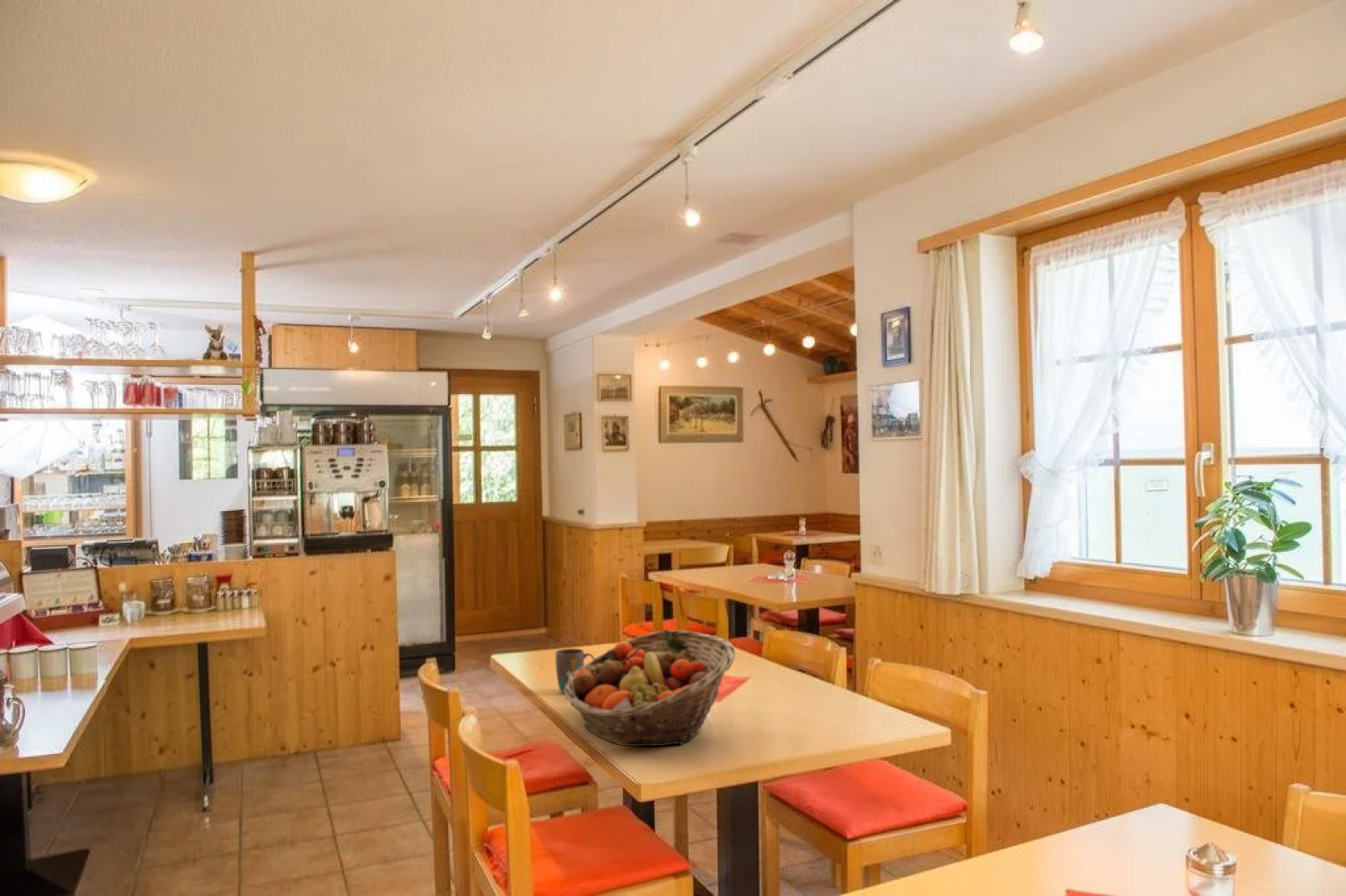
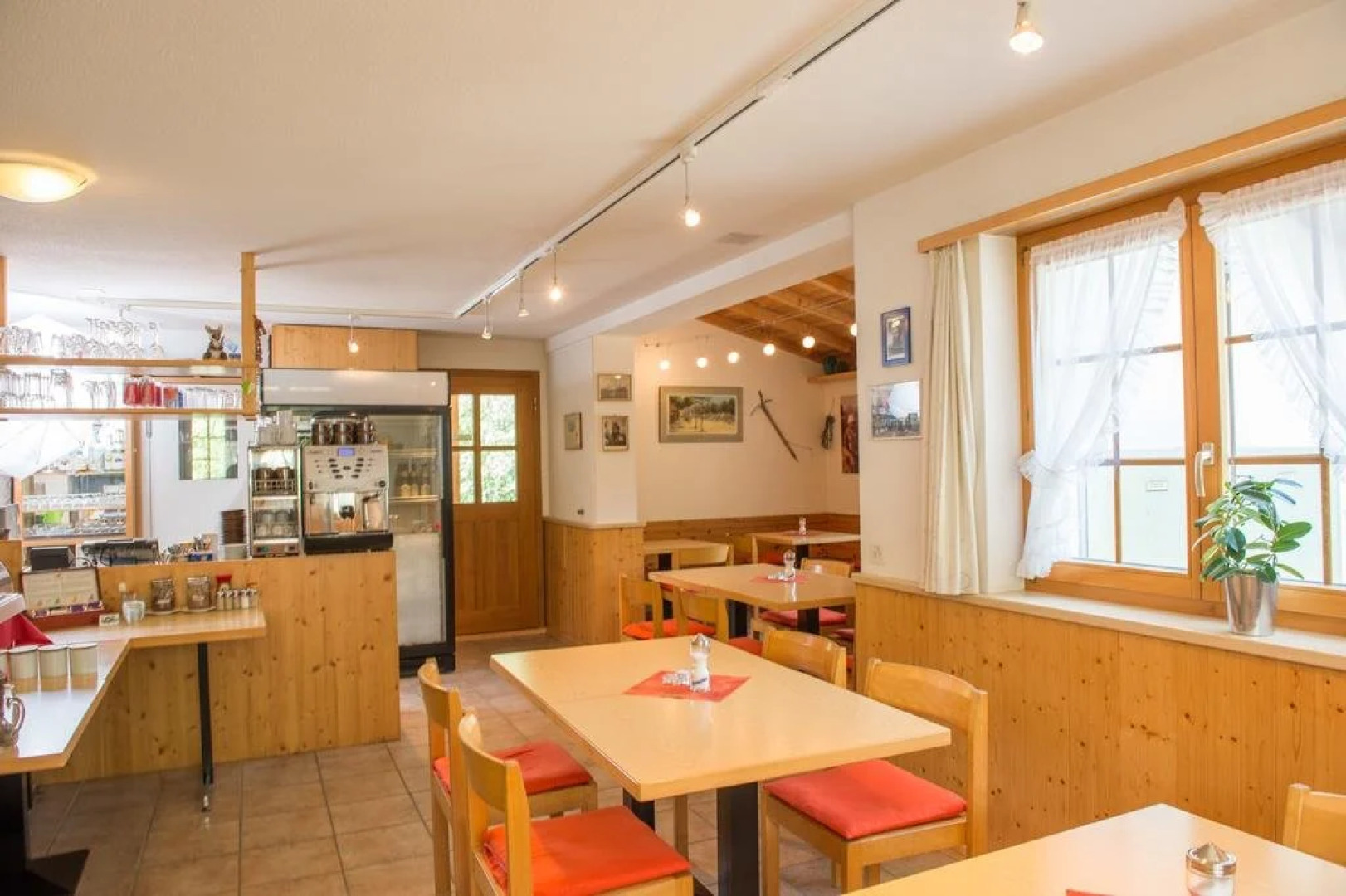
- mug (576, 670)
- fruit basket (649, 684)
